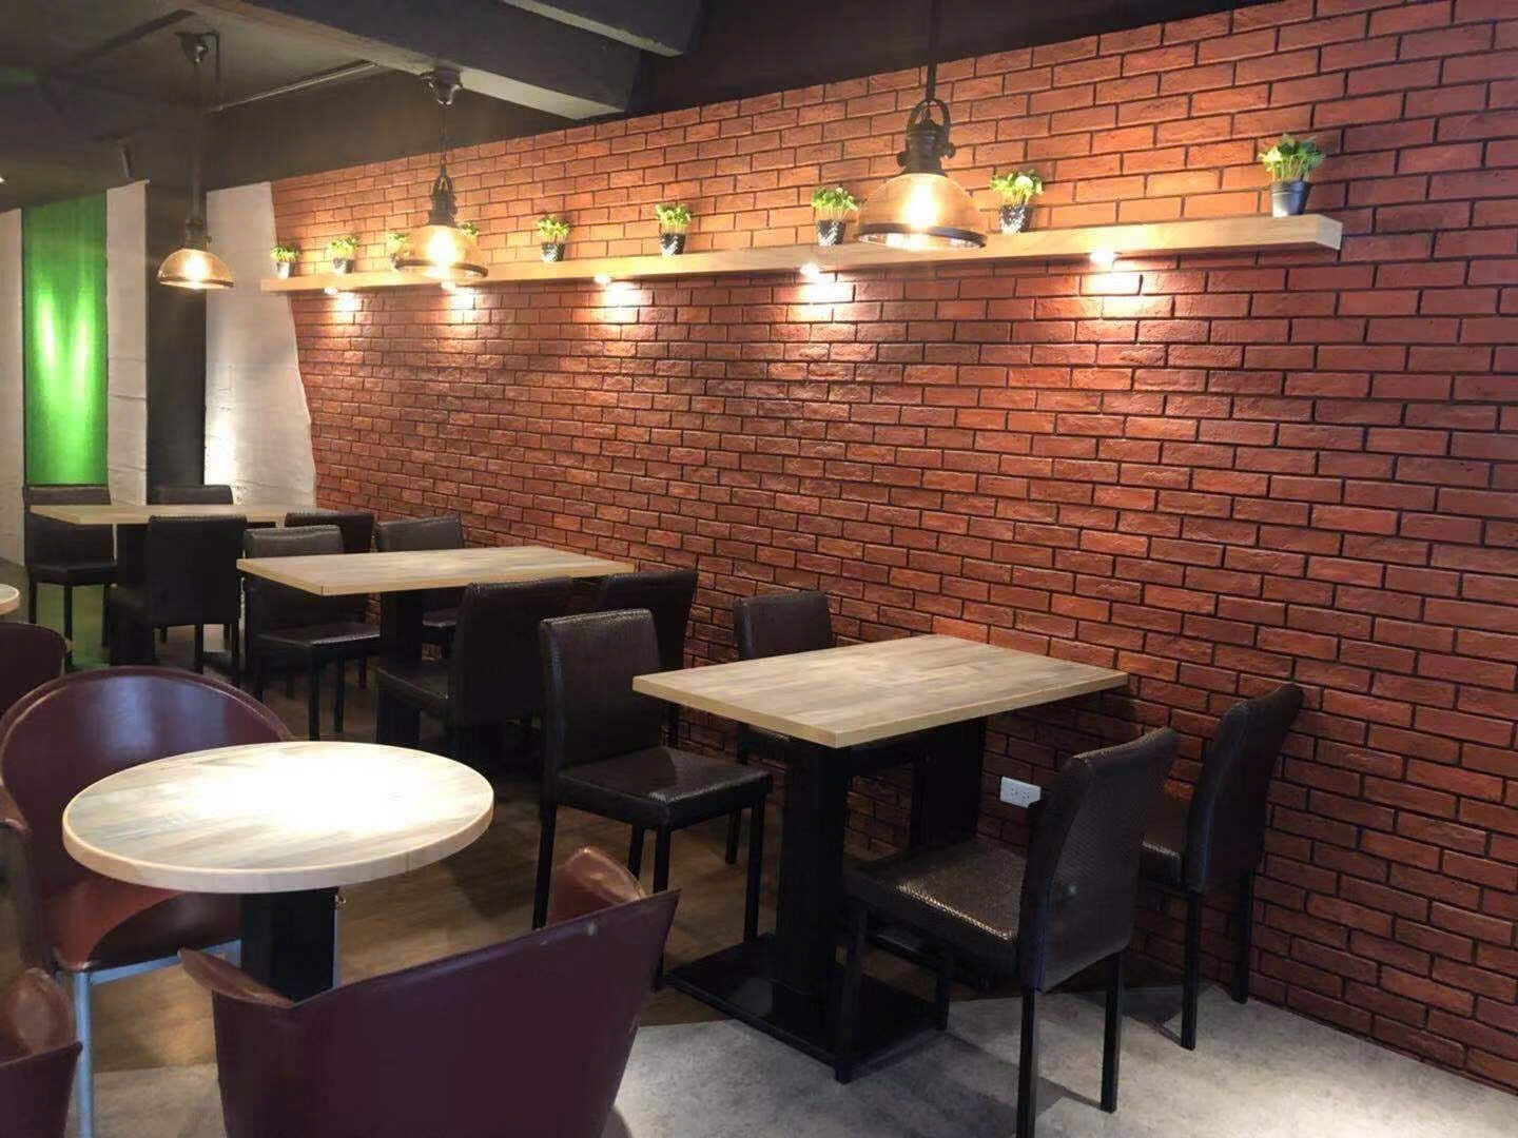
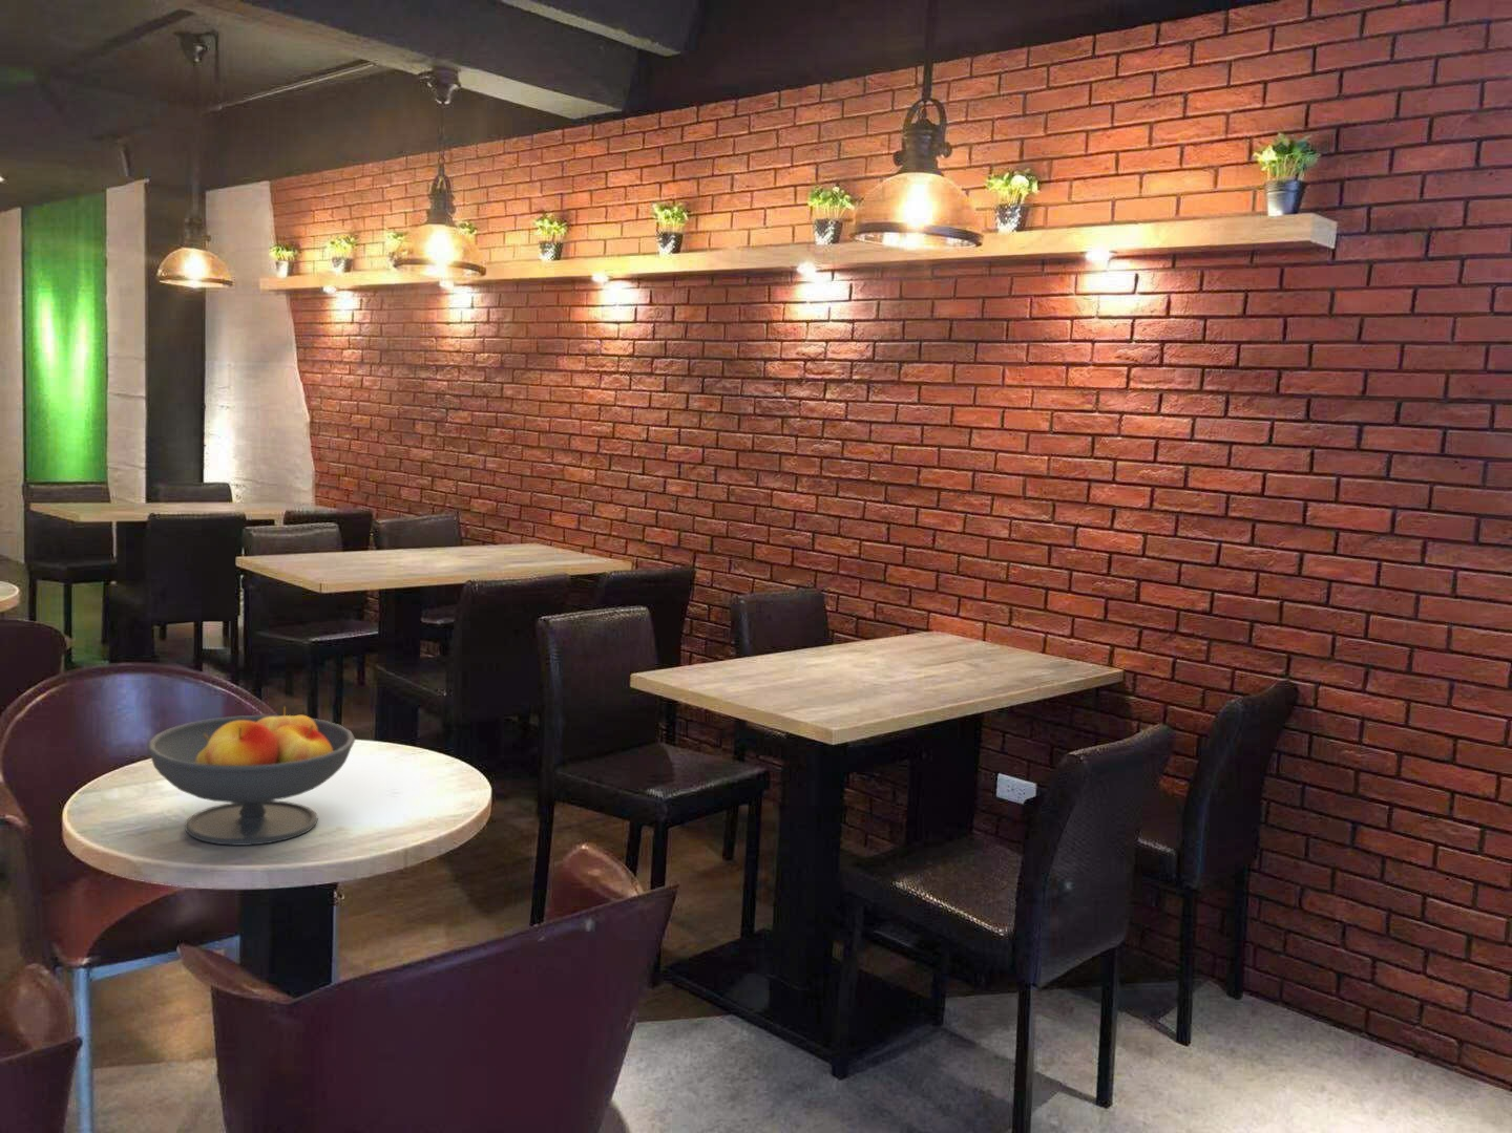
+ fruit bowl (254, 766)
